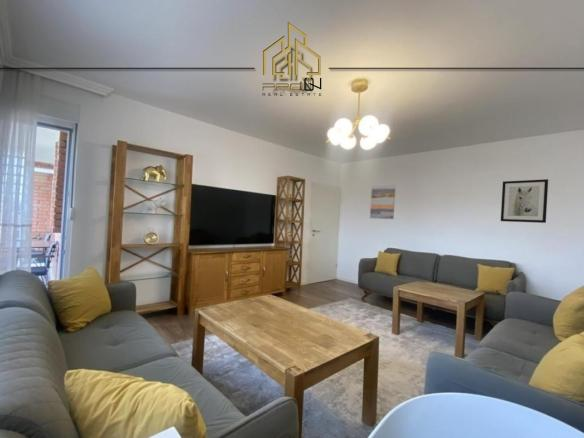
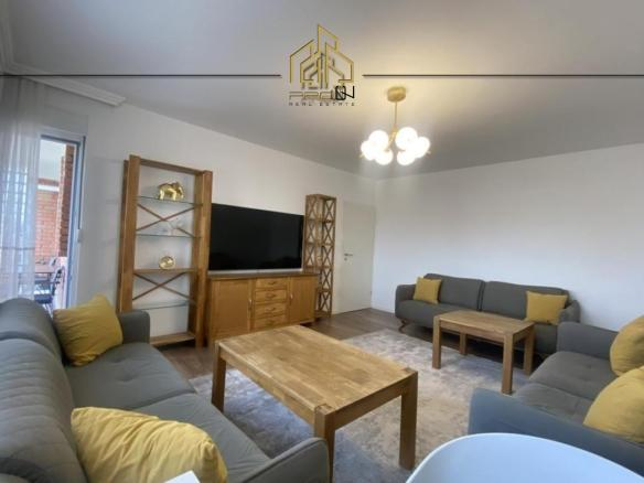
- wall art (382, 202)
- wall art (523, 201)
